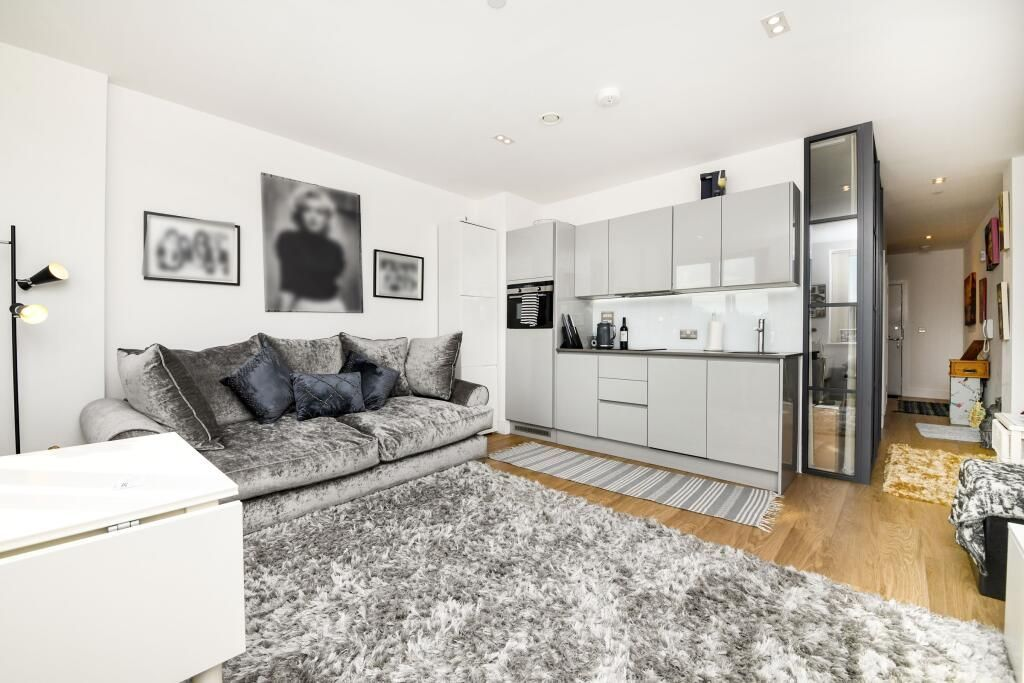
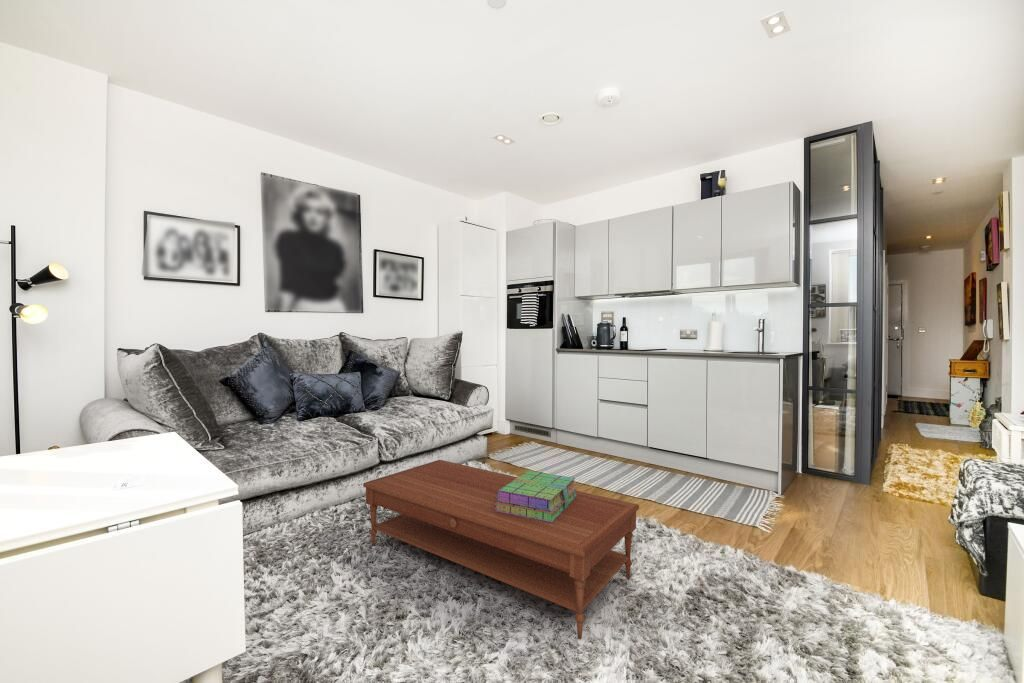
+ stack of books (538, 492)
+ coffee table (491, 527)
